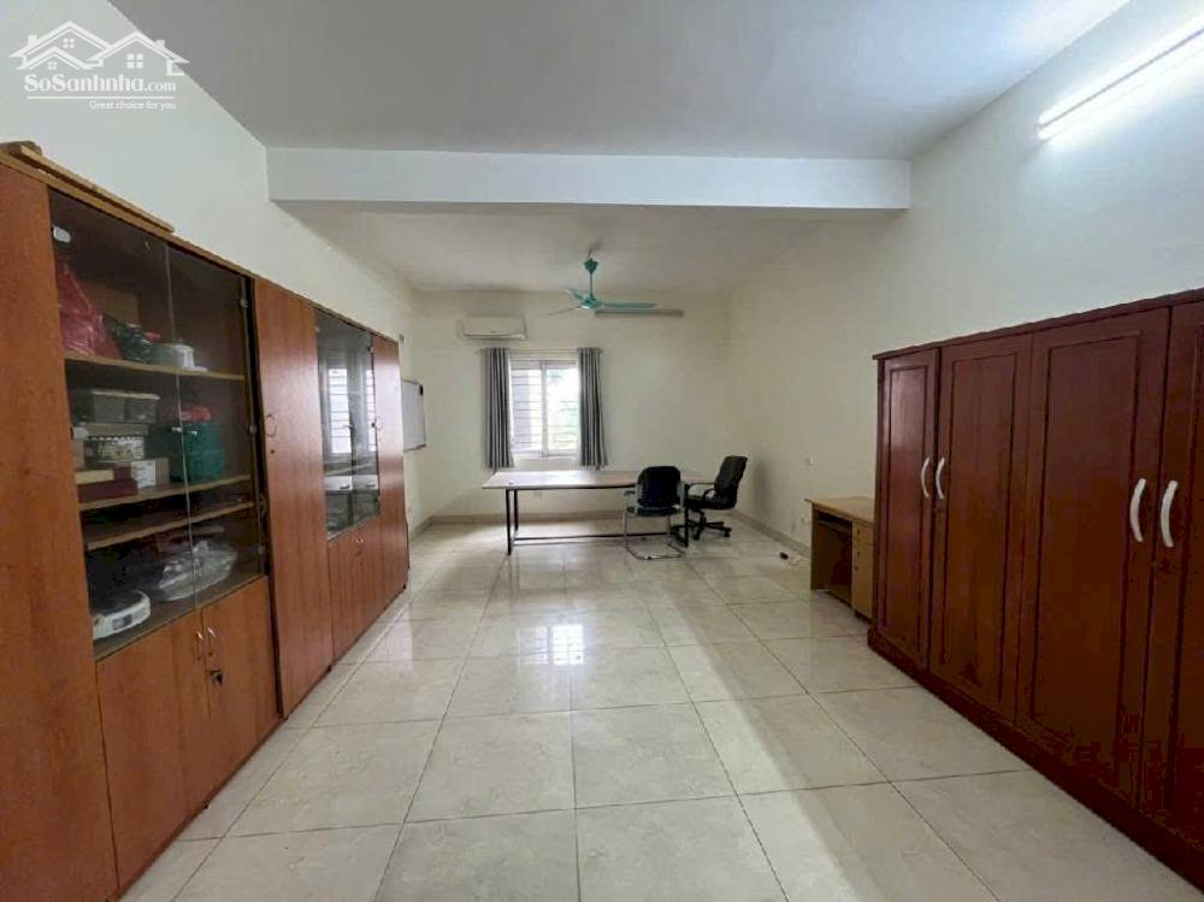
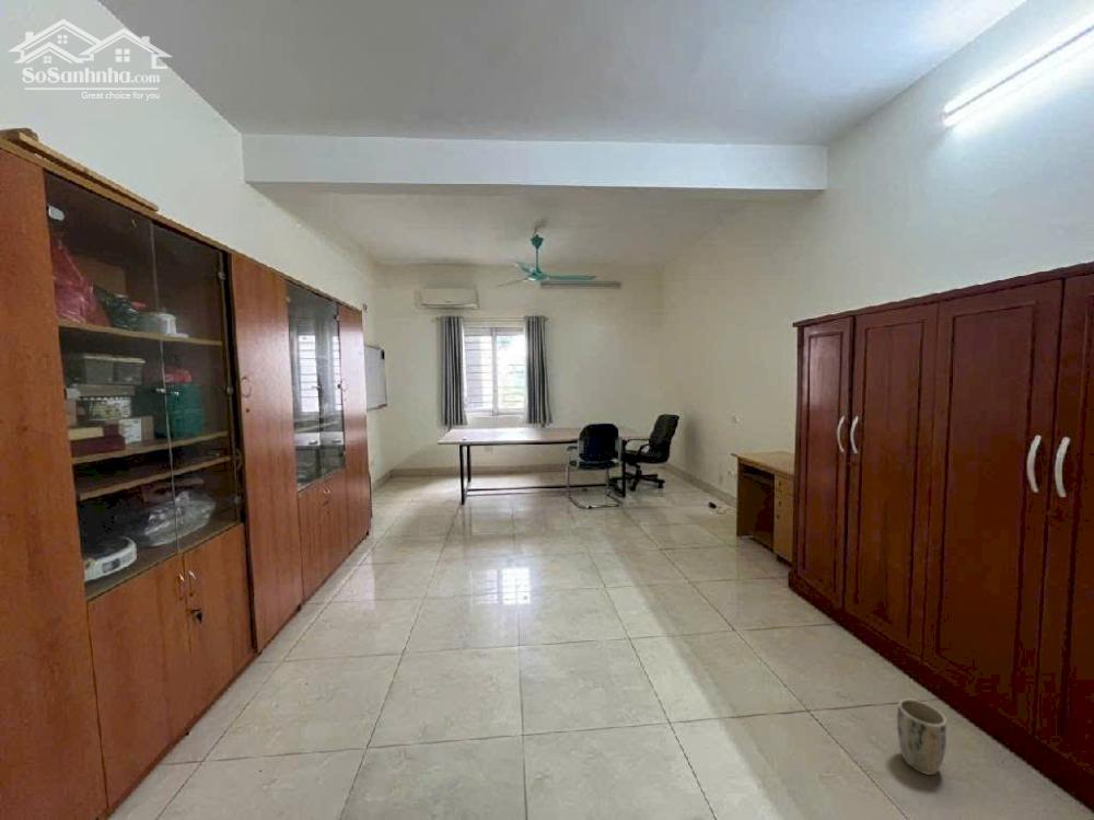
+ plant pot (920, 737)
